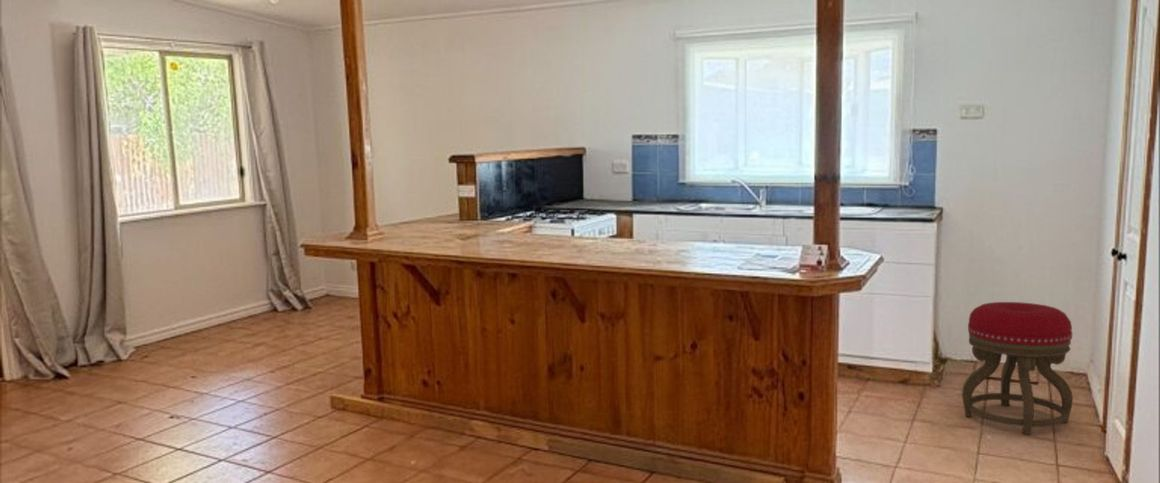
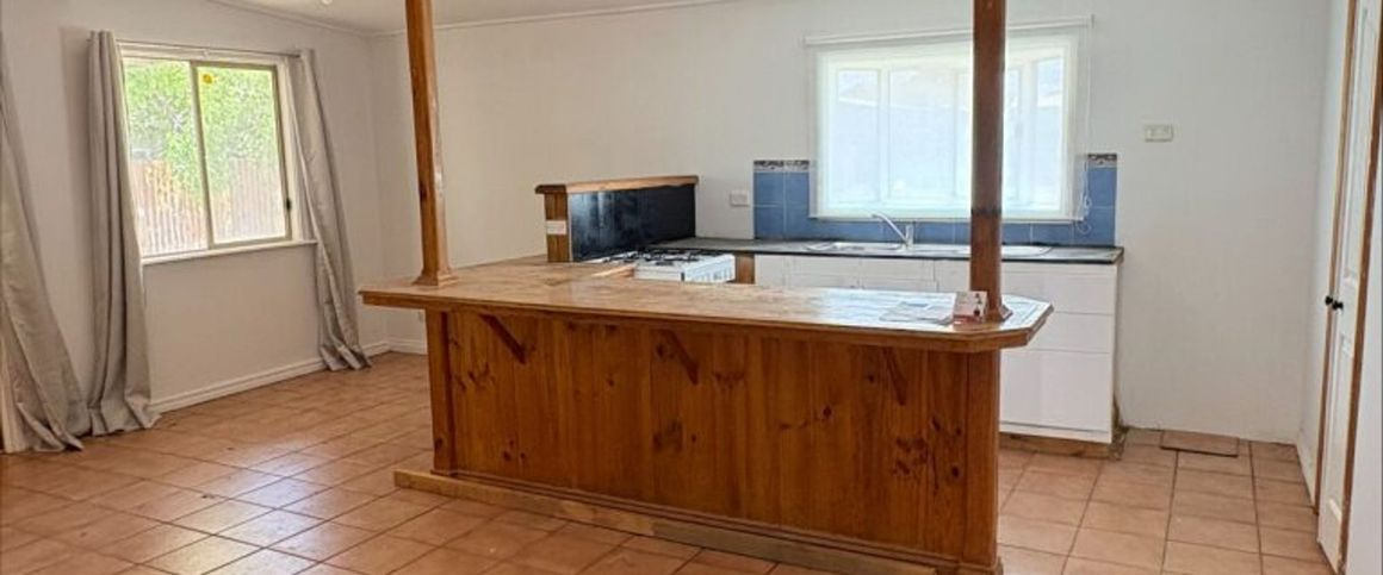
- stool (1017, 363)
